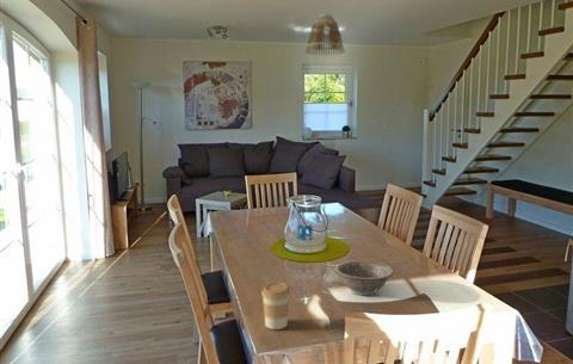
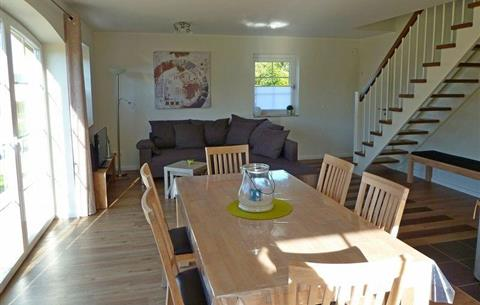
- coffee cup (276, 304)
- lamp shade (324, 33)
- decorative bowl (363, 279)
